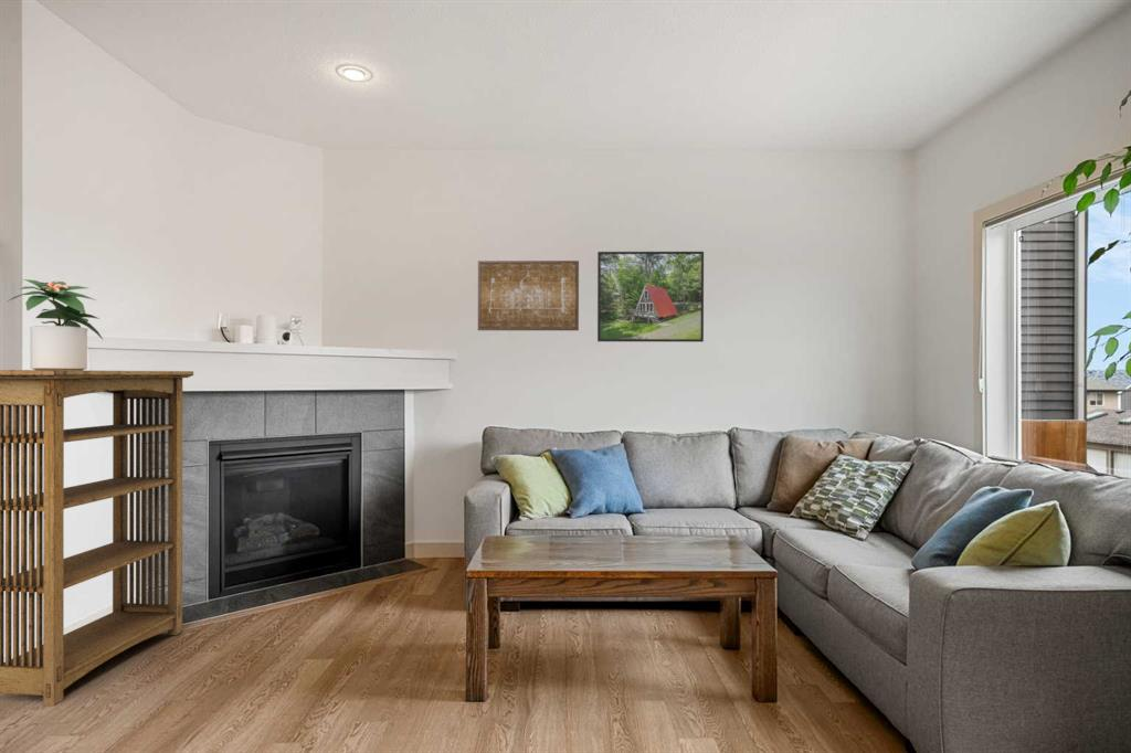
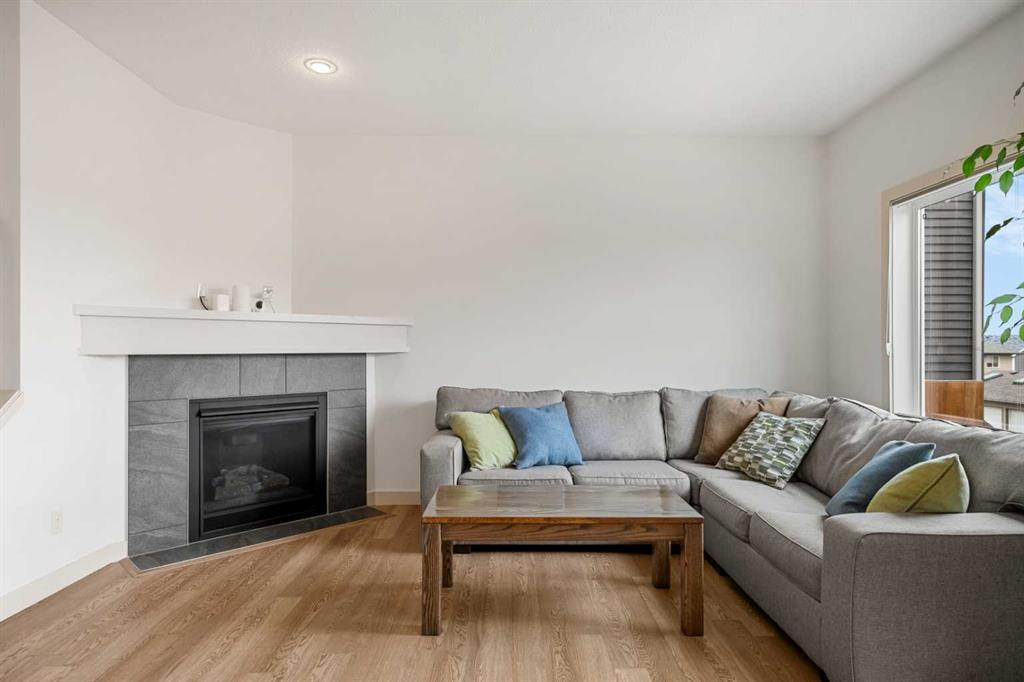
- bookshelf (88, 502)
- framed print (649, 296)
- wall art (528, 295)
- potted plant (57, 324)
